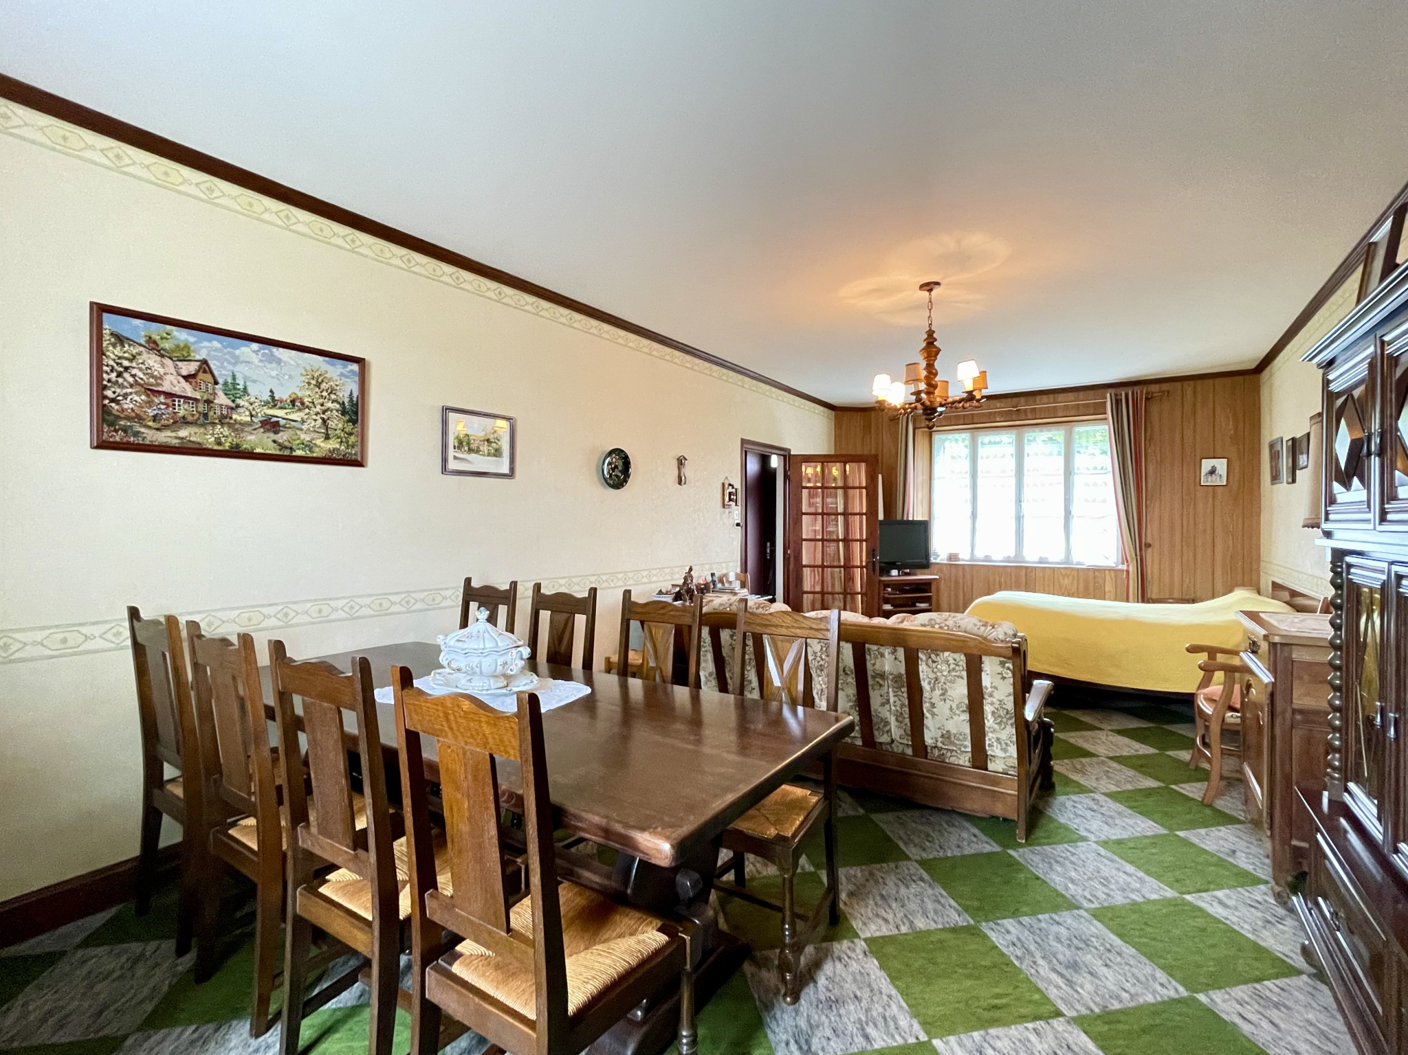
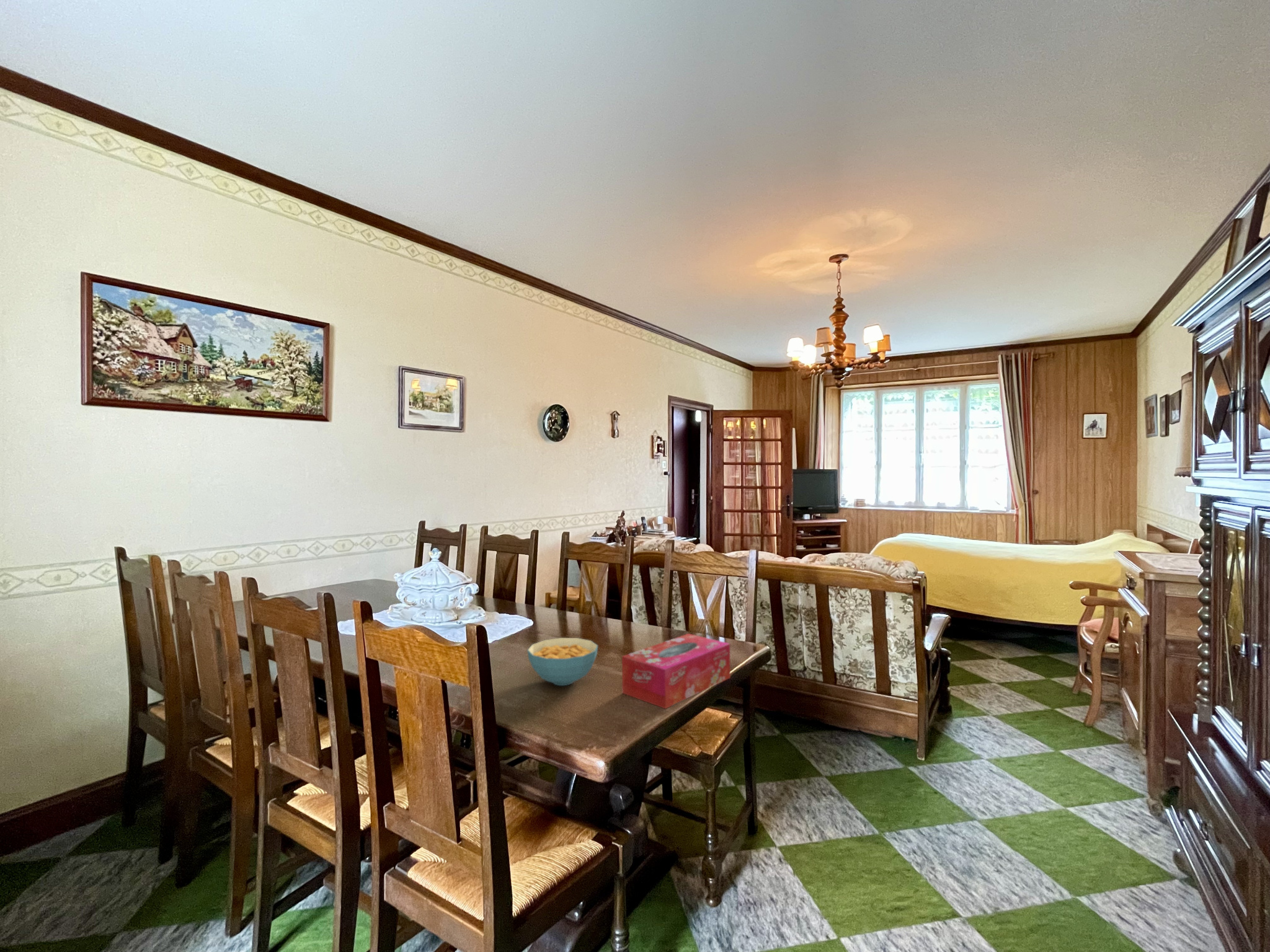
+ tissue box (678, 668)
+ cereal bowl (563, 664)
